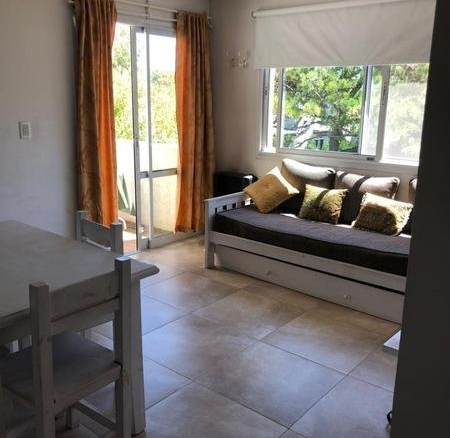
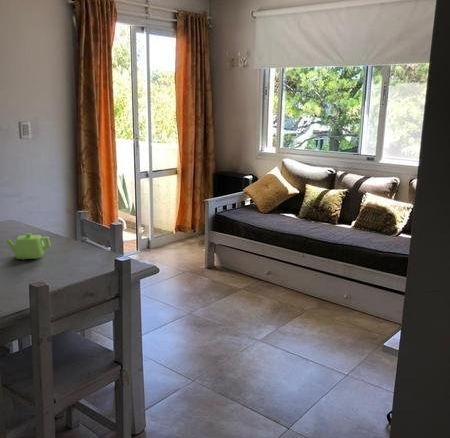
+ teapot (28, 245)
